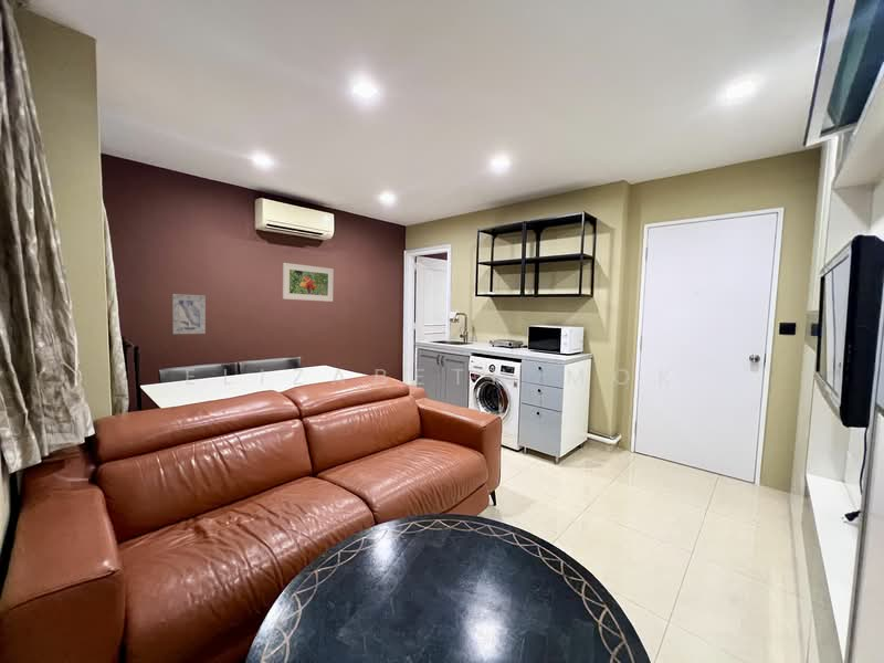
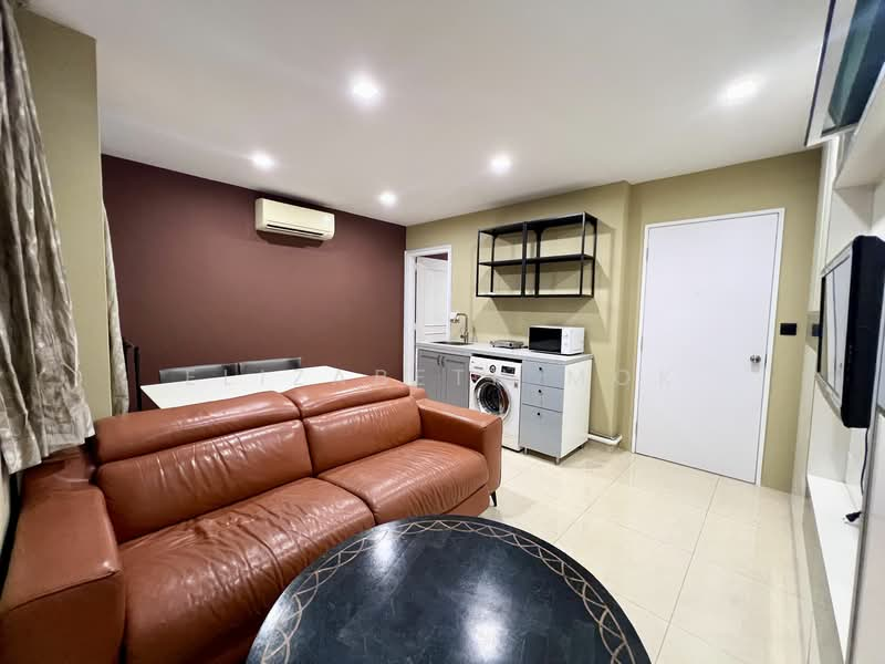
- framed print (308, 283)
- wall art (189, 314)
